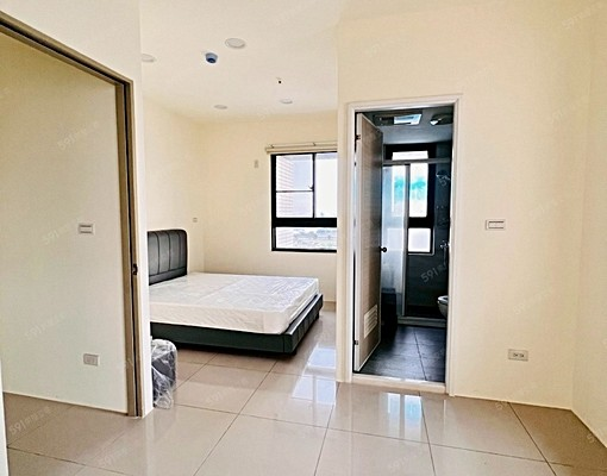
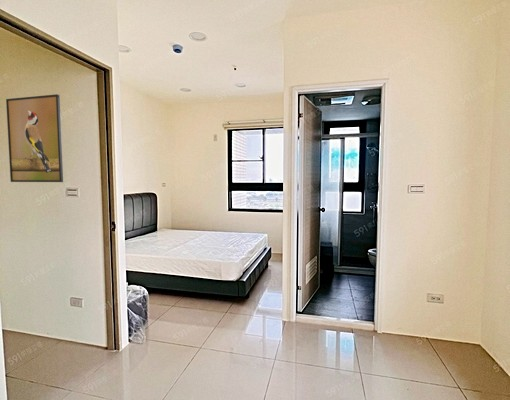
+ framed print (34, 139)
